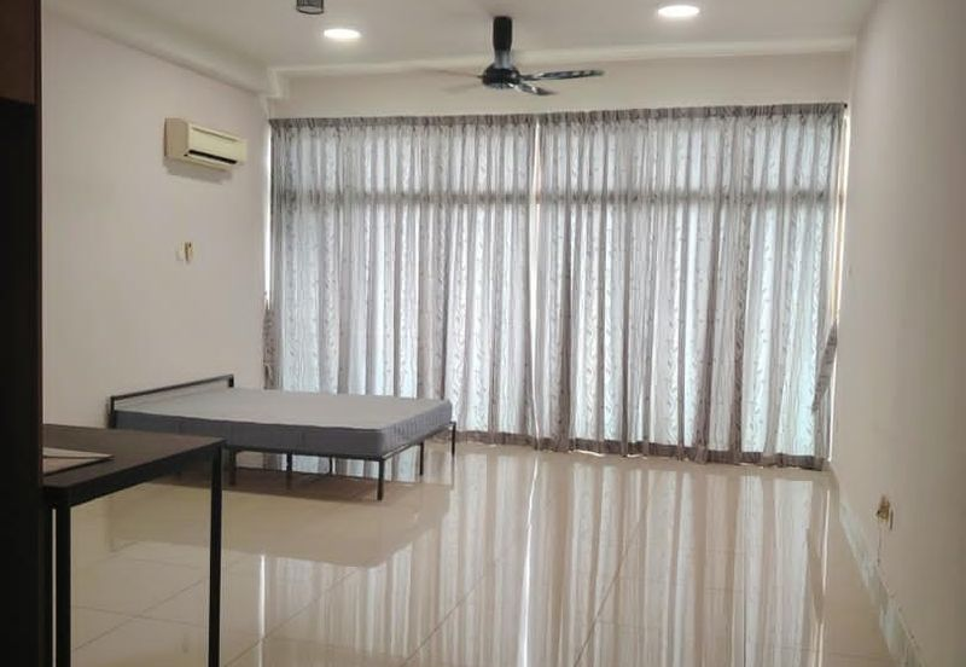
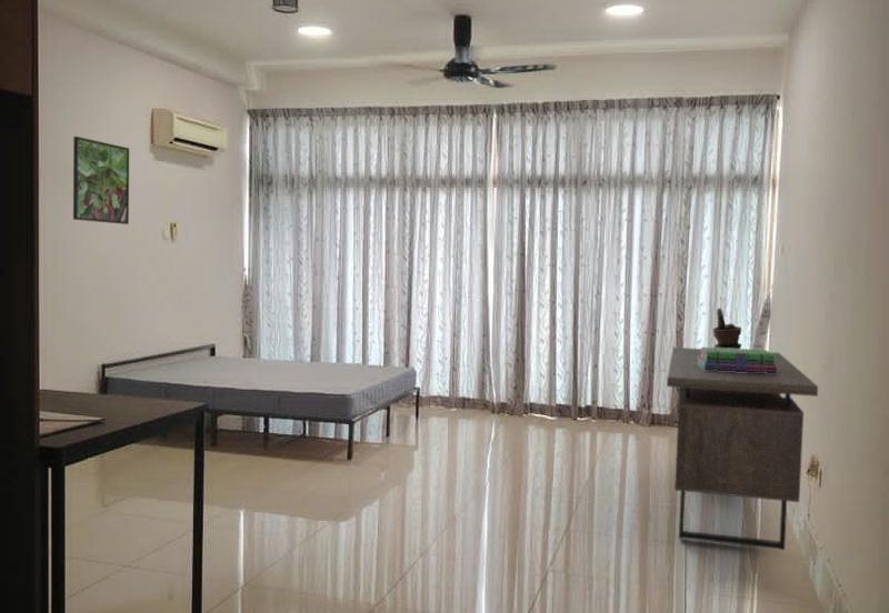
+ desk (728, 436)
+ stack of books (736, 359)
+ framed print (102, 182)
+ potted plant (727, 329)
